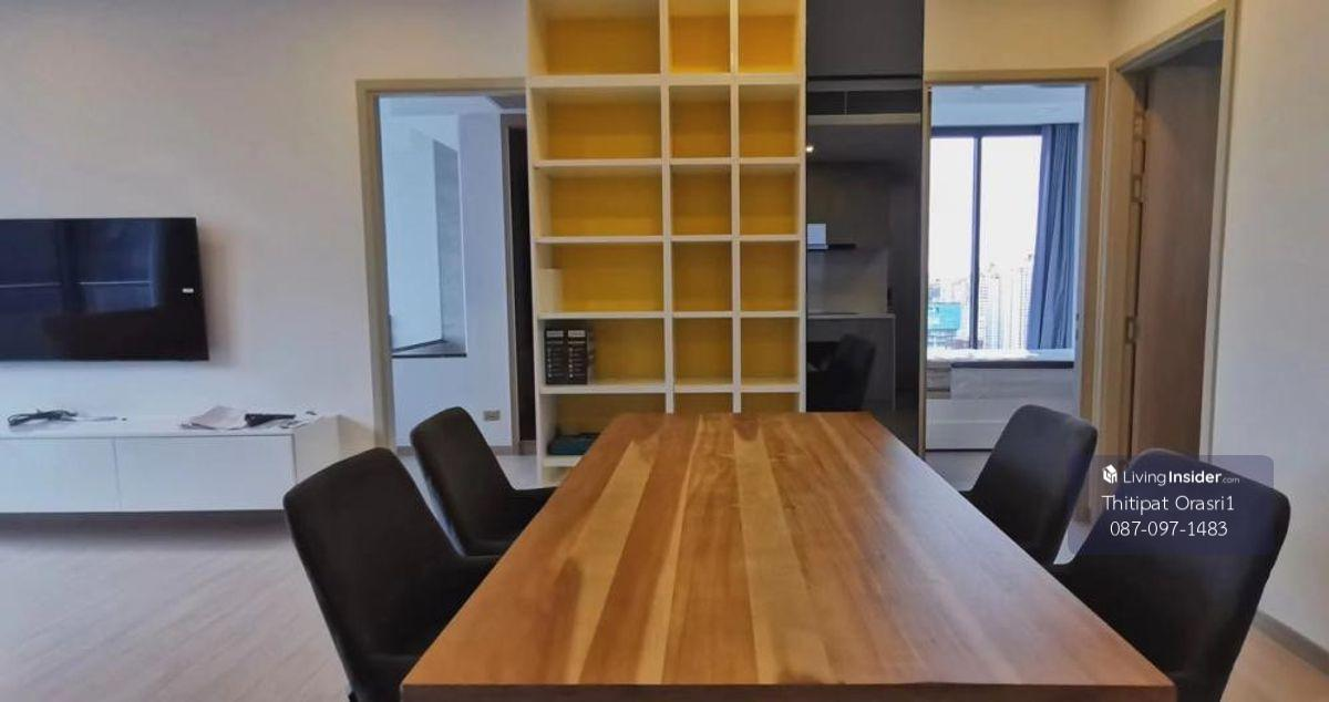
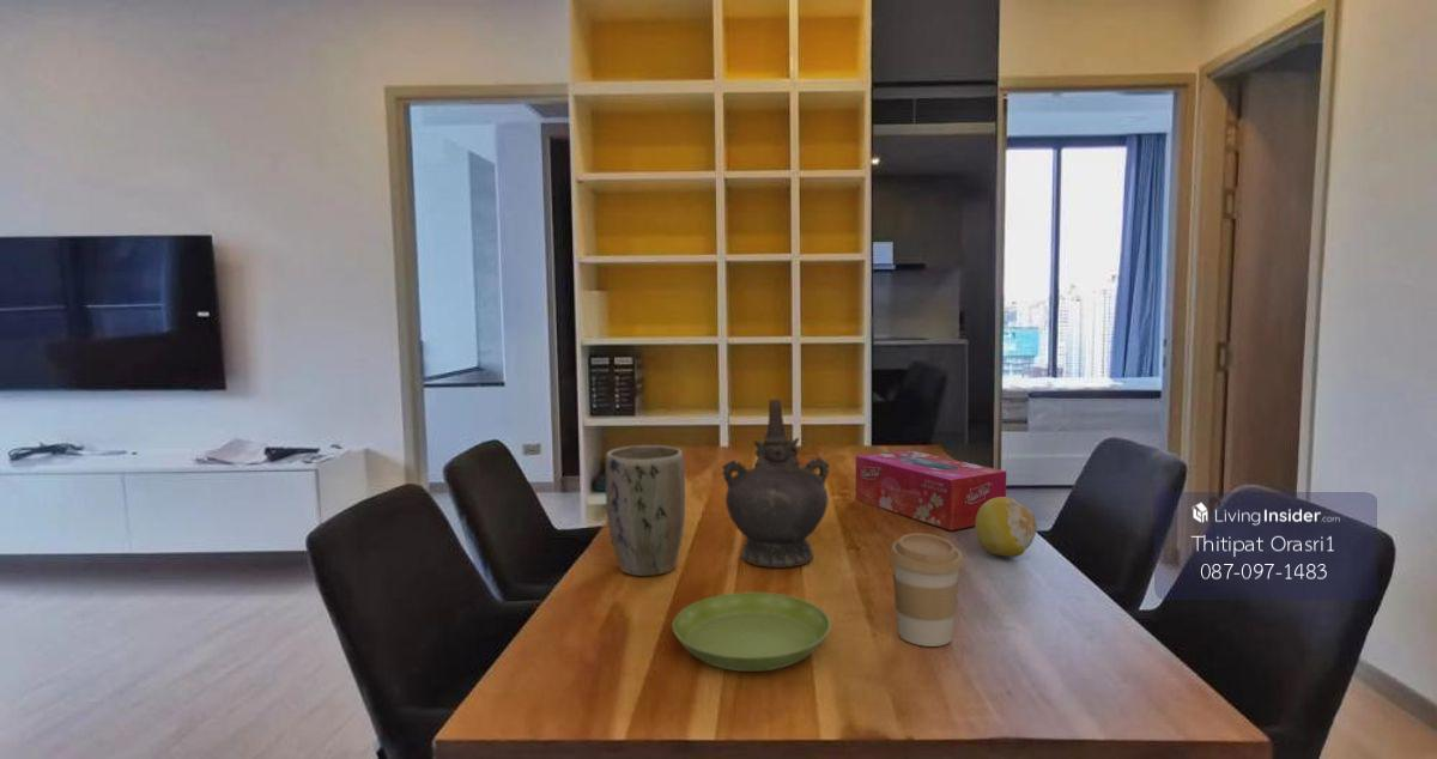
+ tissue box (926, 485)
+ saucer (751, 632)
+ plant pot (645, 509)
+ fruit (1006, 527)
+ ceremonial vessel (776, 478)
+ coffee cup (924, 588)
